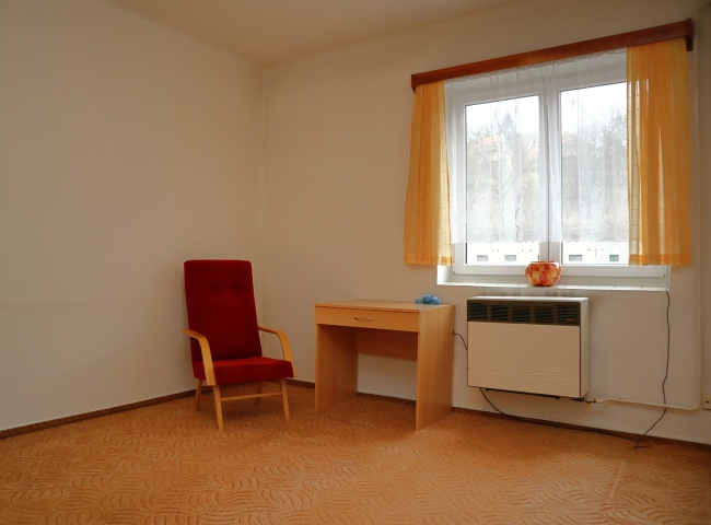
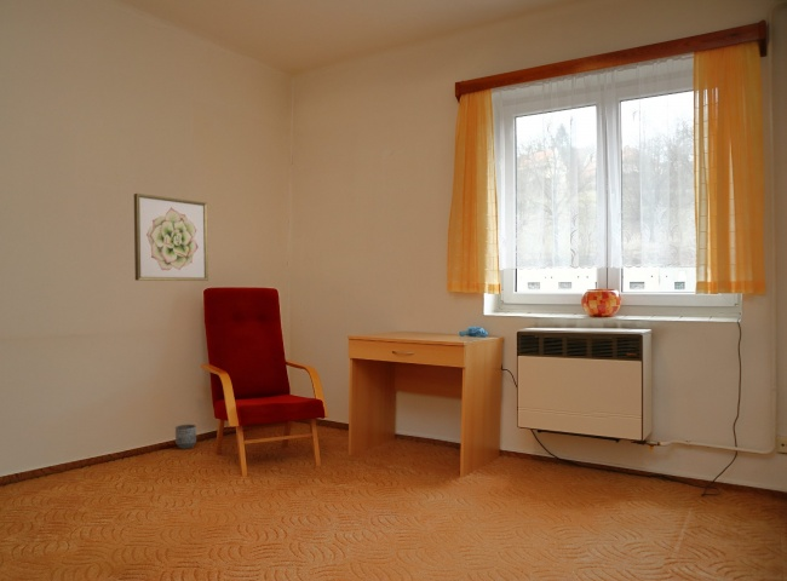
+ planter (185, 436)
+ wall art (172, 238)
